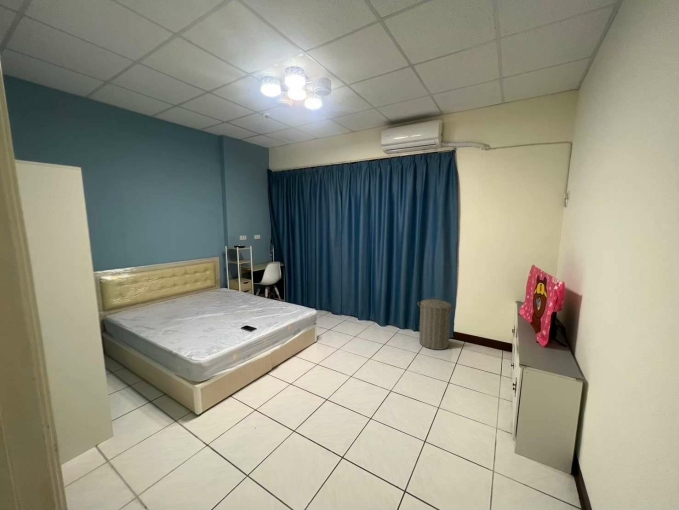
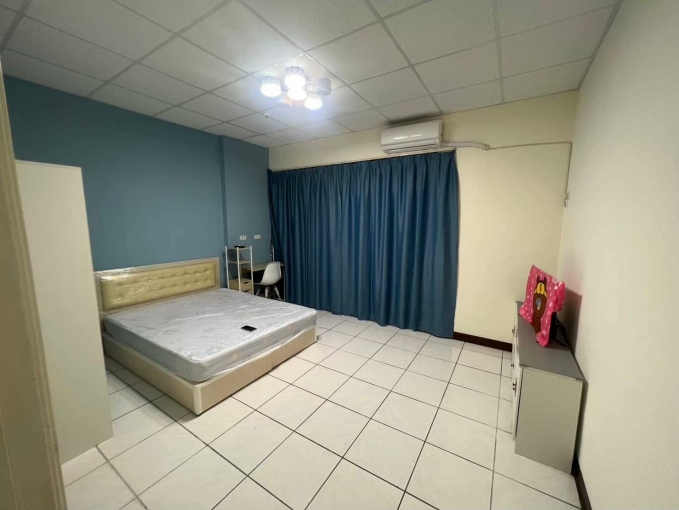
- laundry hamper (434, 320)
